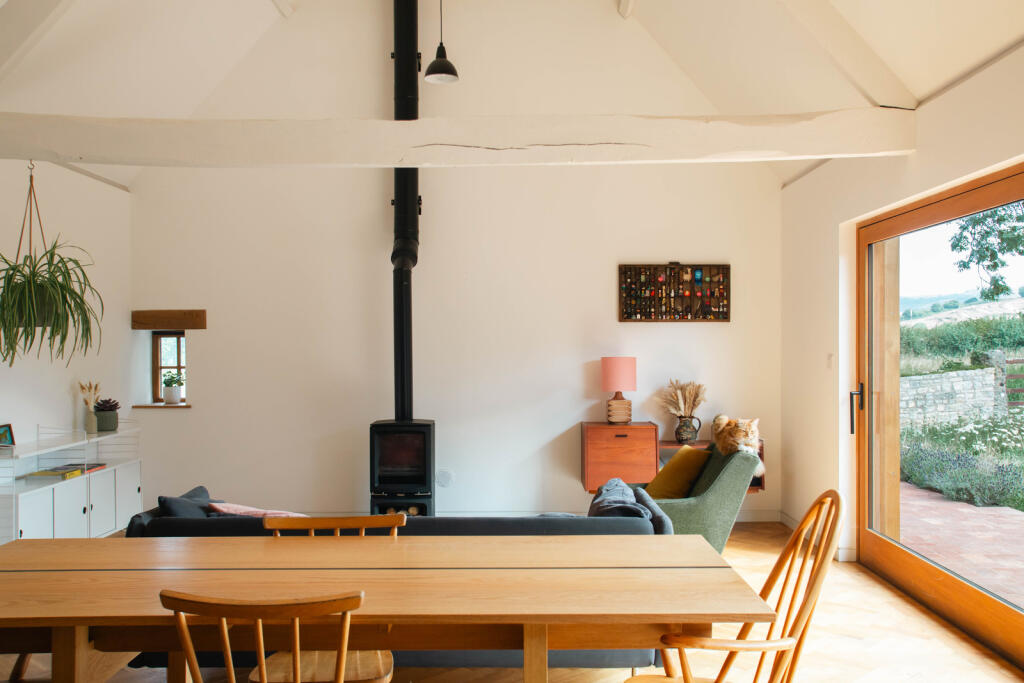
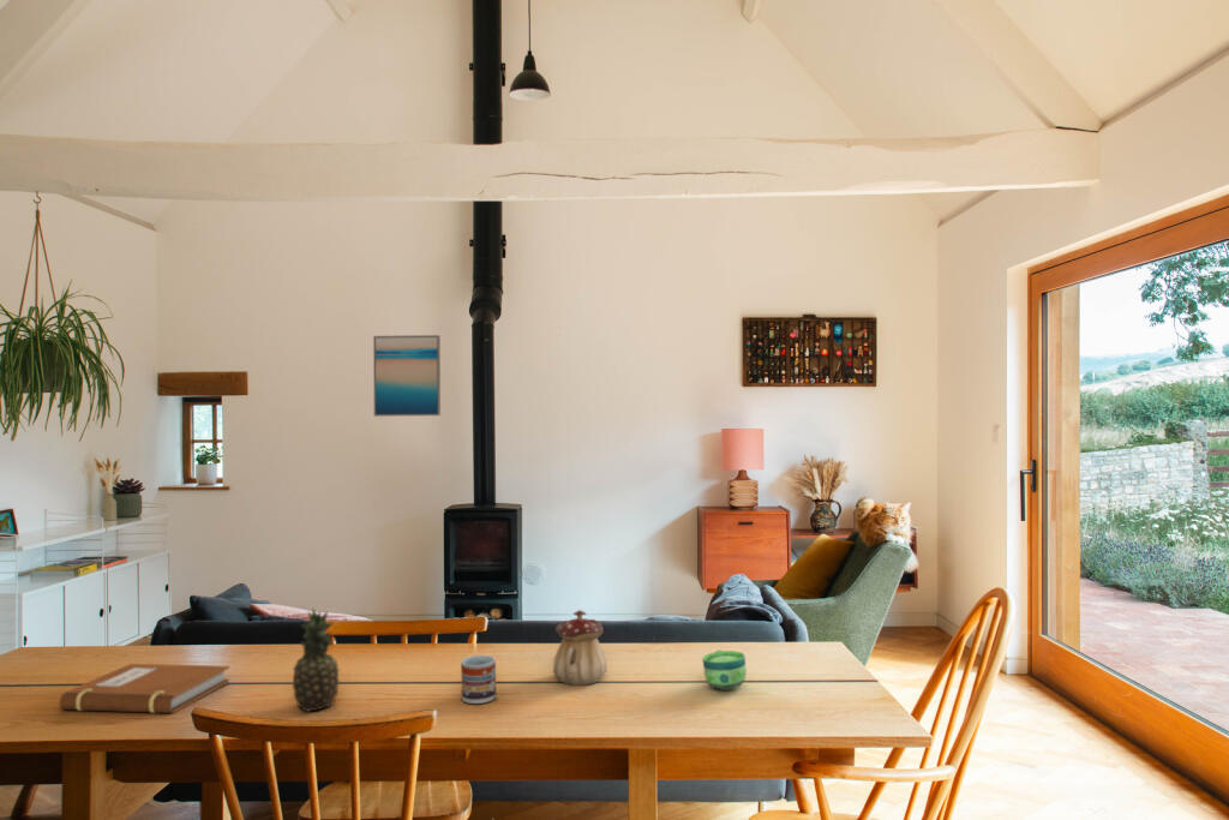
+ cup (721, 669)
+ fruit (316, 657)
+ wall art (407, 376)
+ cup (480, 676)
+ teapot (578, 645)
+ notebook (145, 687)
